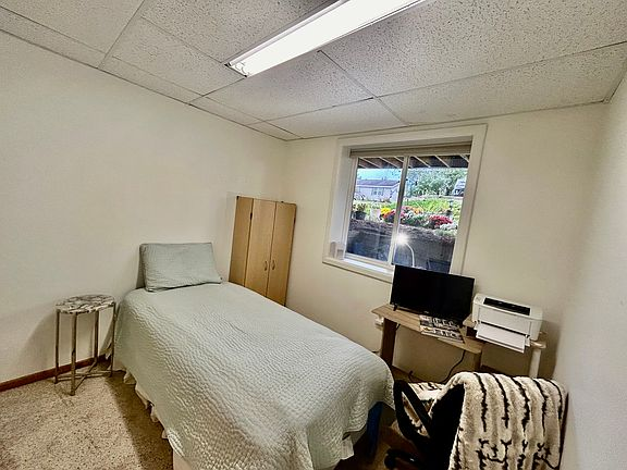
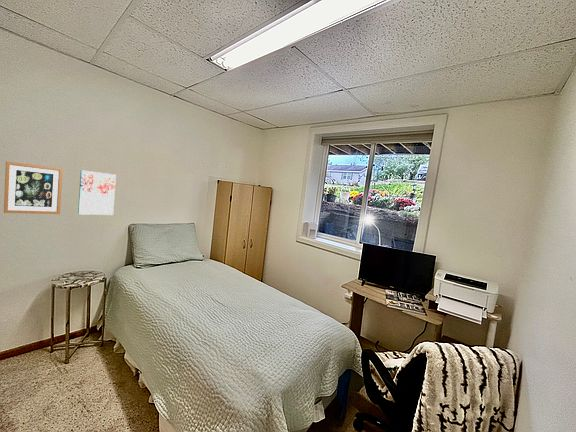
+ wall art (97, 193)
+ wall art (34, 189)
